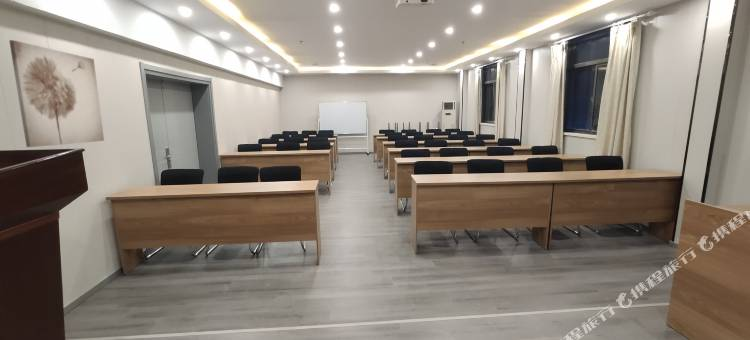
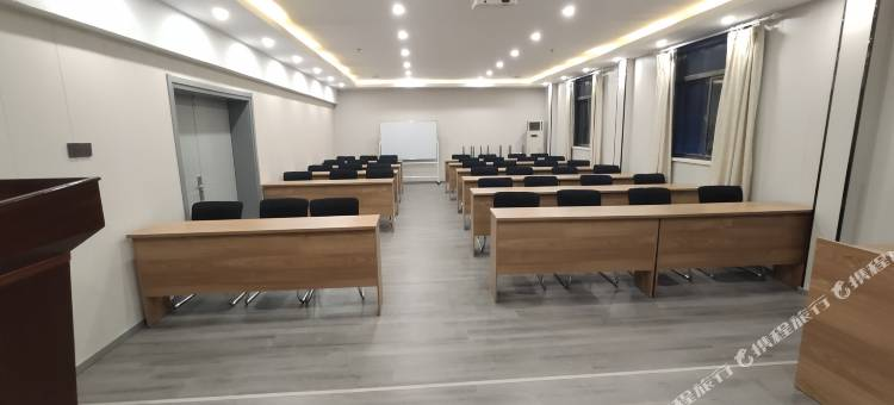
- wall art (63, 98)
